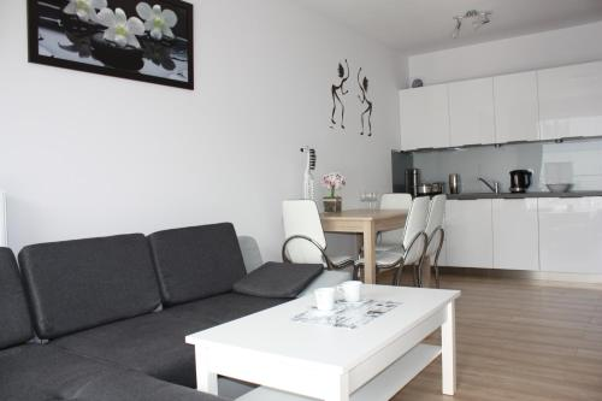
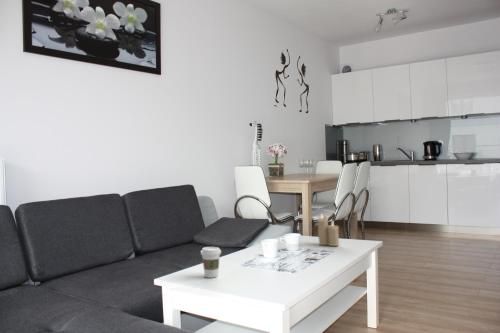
+ coffee cup (211, 262)
+ candle (328, 229)
